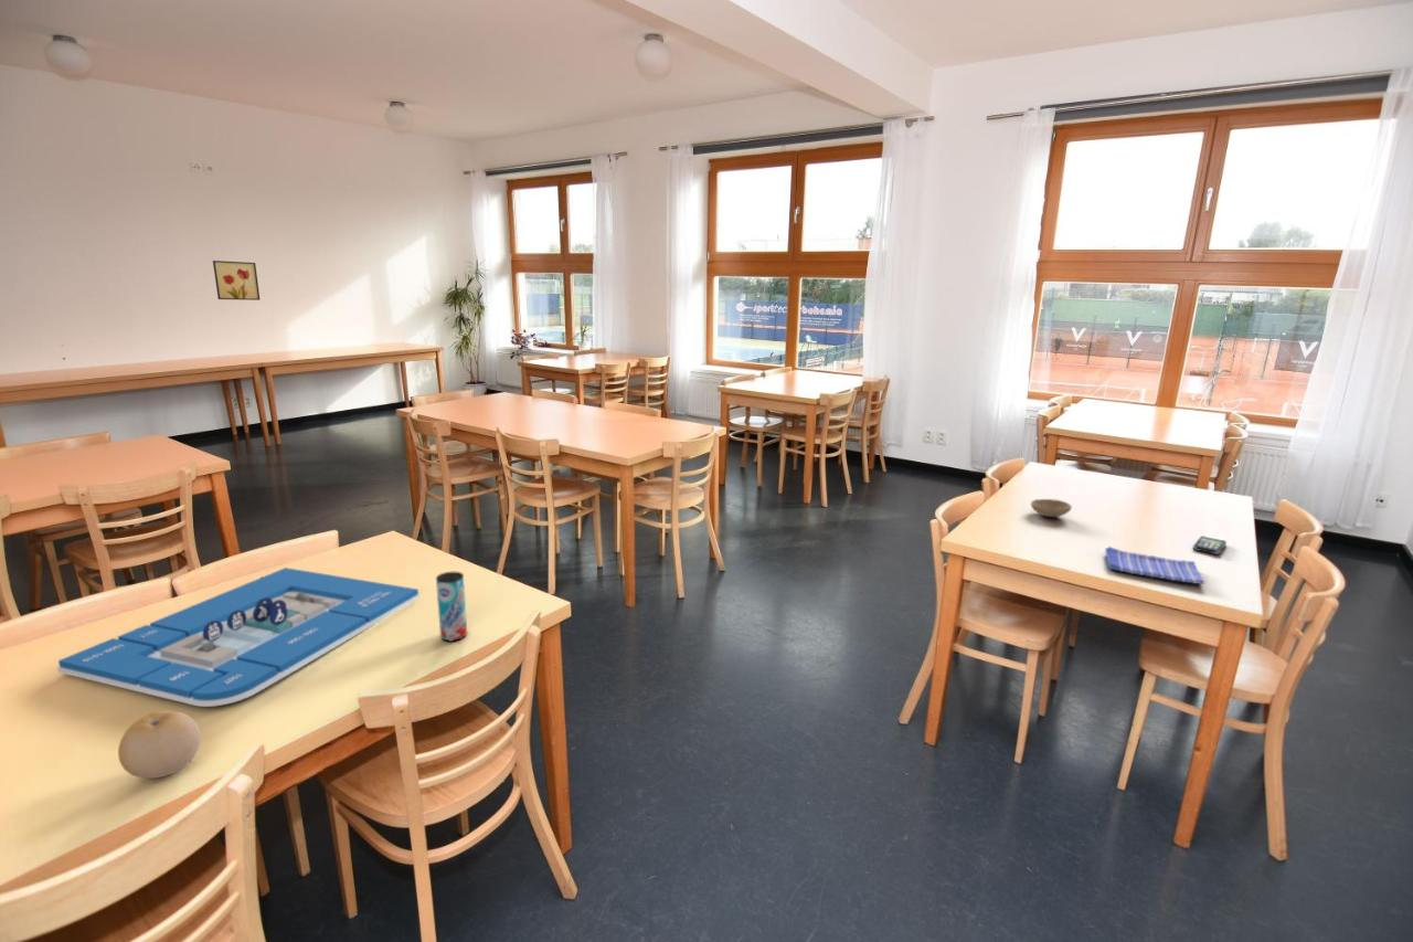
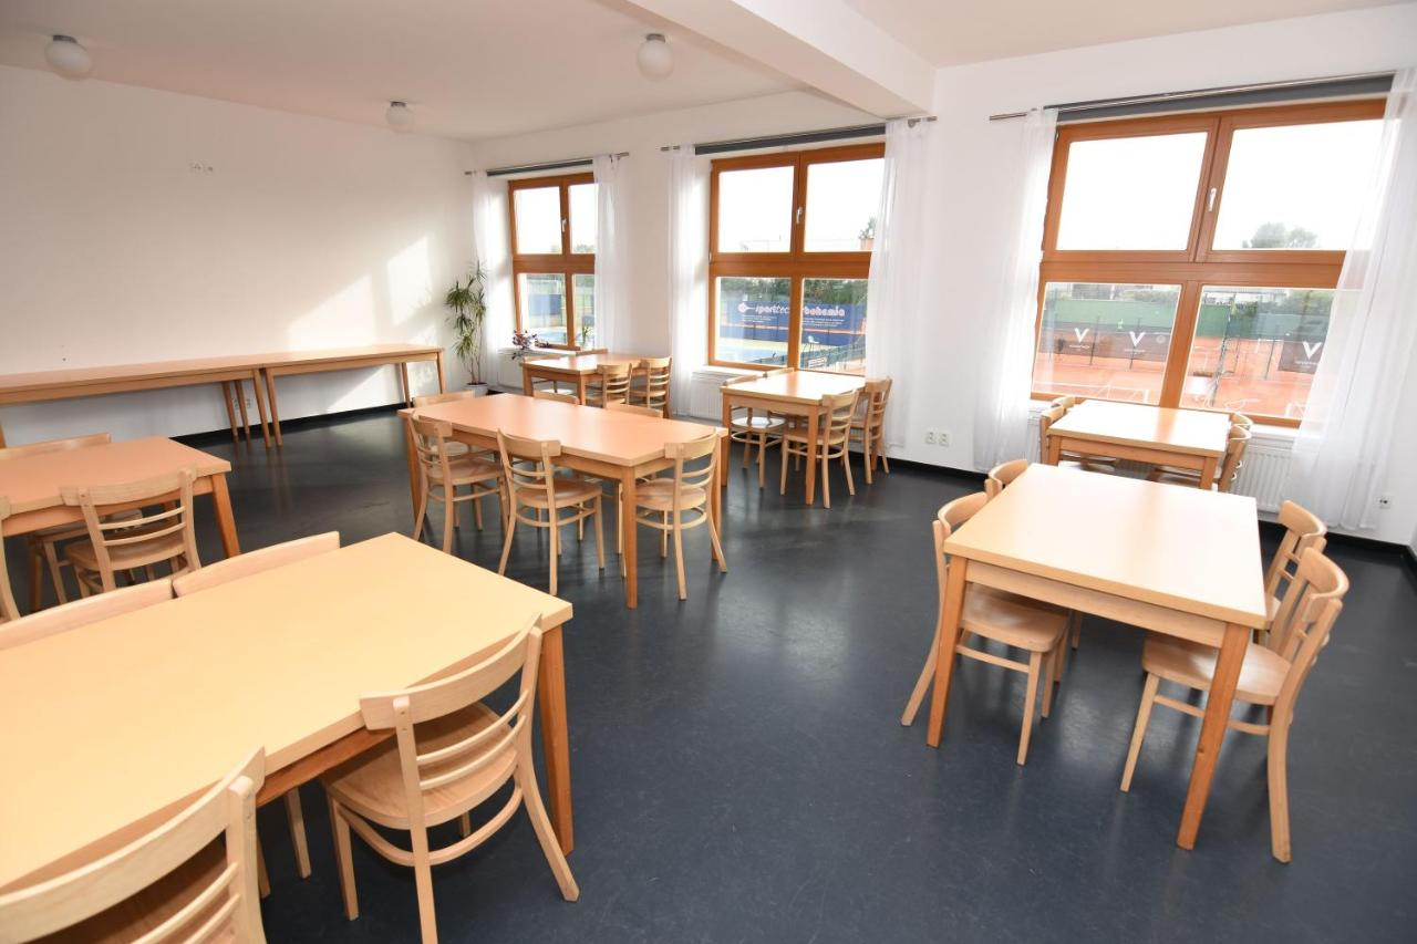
- dish towel (1151, 564)
- fruit (160, 744)
- architectural model (258, 616)
- smartphone (1209, 544)
- beverage can (451, 606)
- bowl (1050, 509)
- wall art (236, 281)
